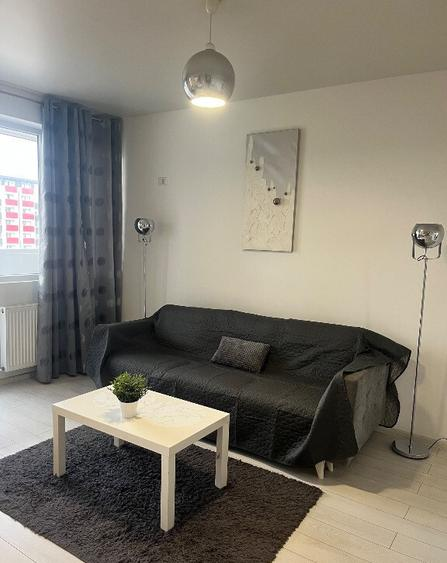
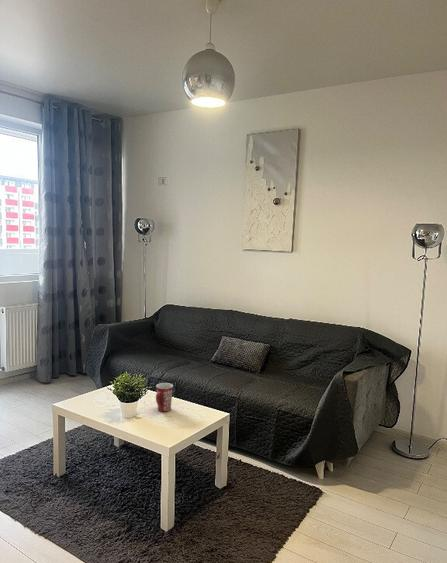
+ mug (162, 398)
